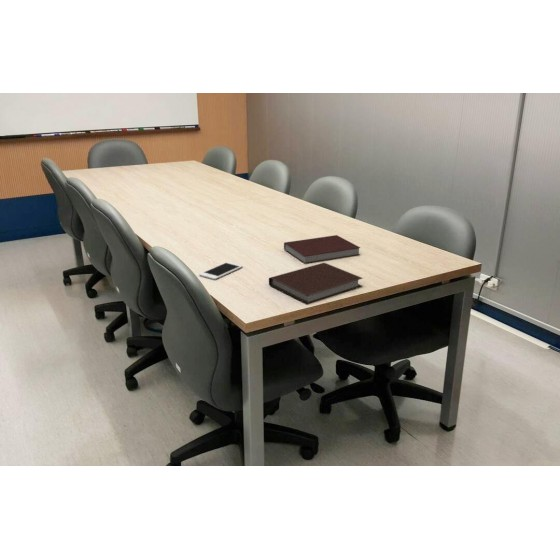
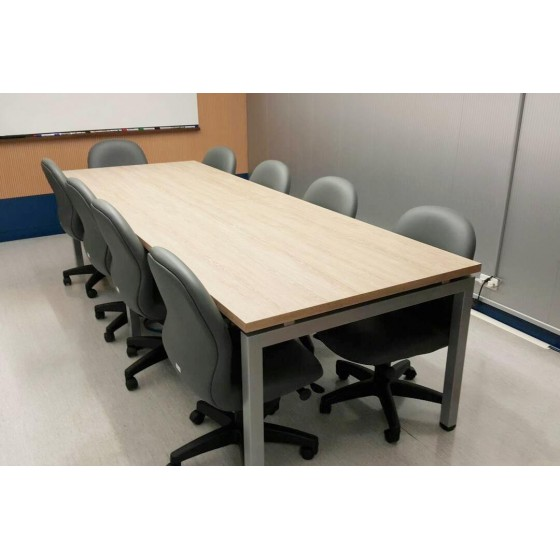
- notebook (315, 281)
- notebook (321, 248)
- cell phone (221, 270)
